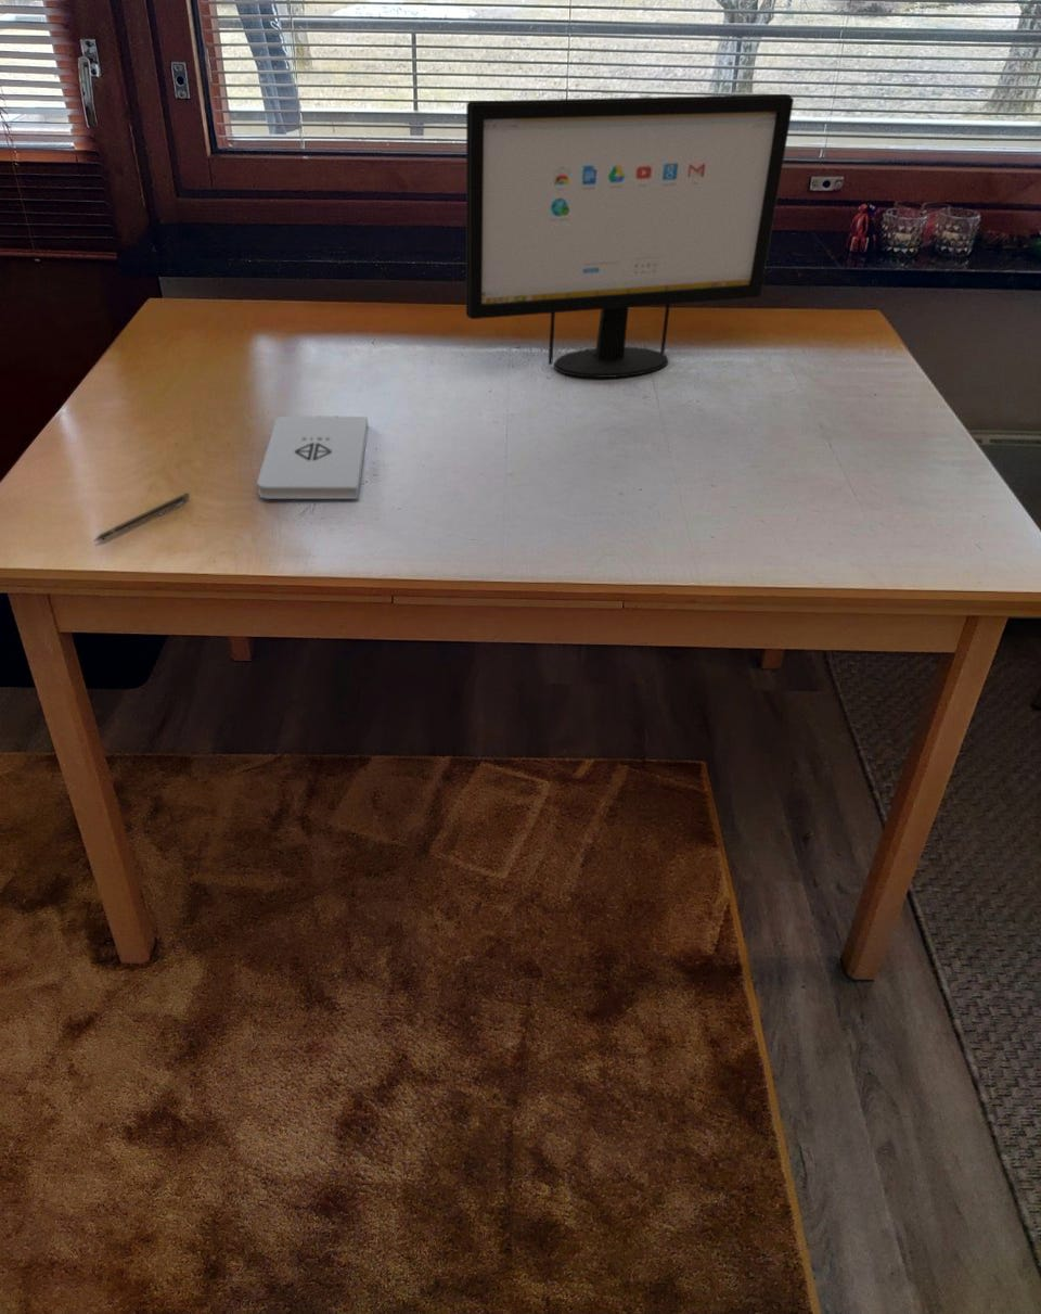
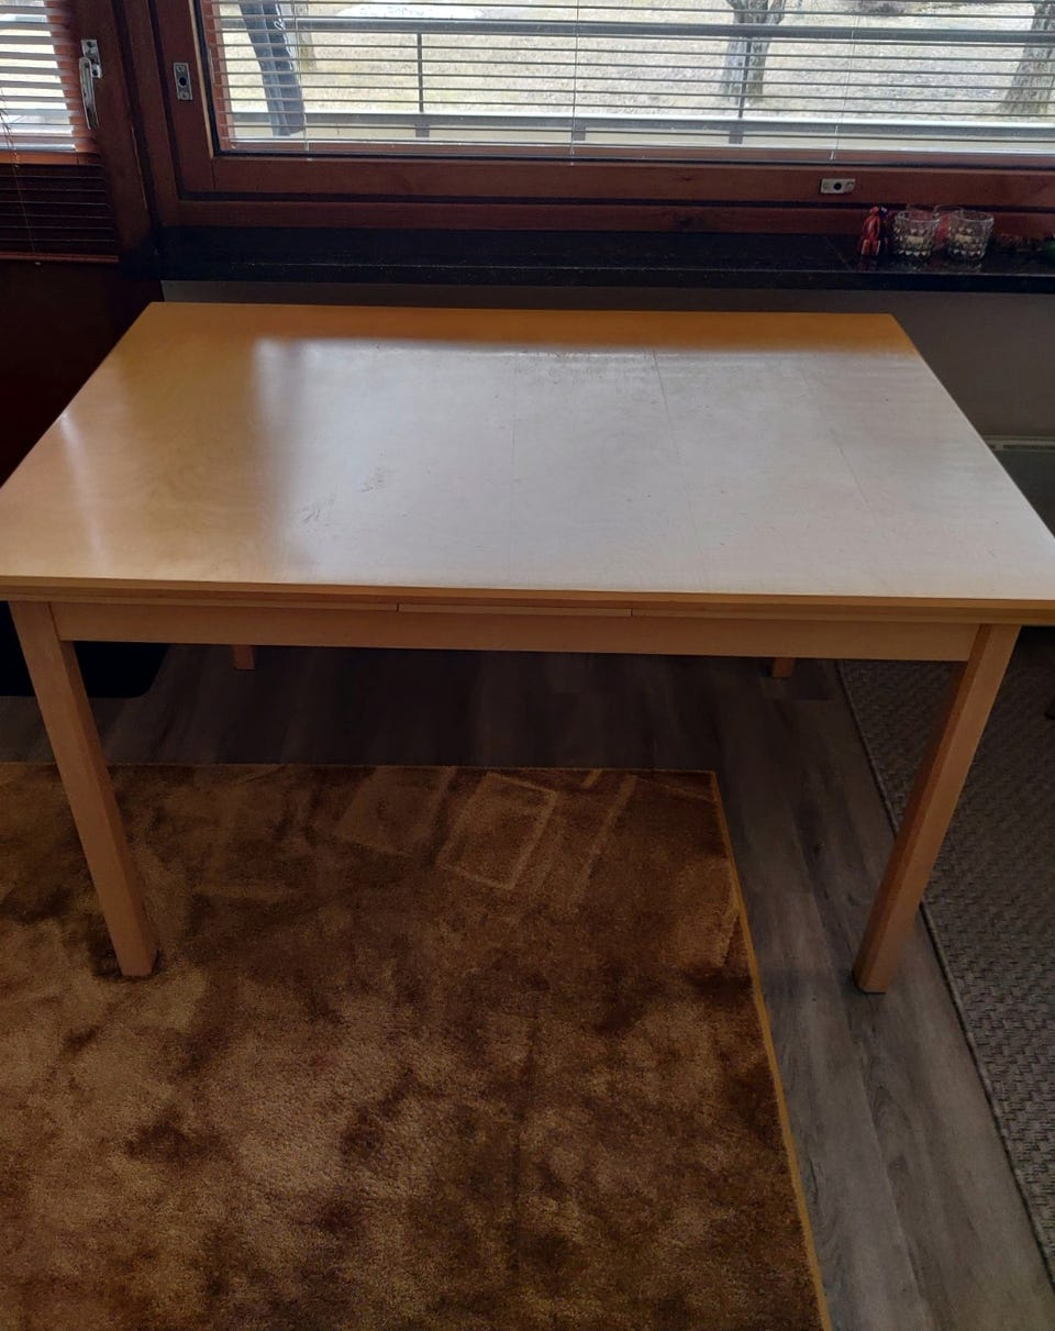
- pen (142, 518)
- computer monitor (624, 242)
- notepad (314, 455)
